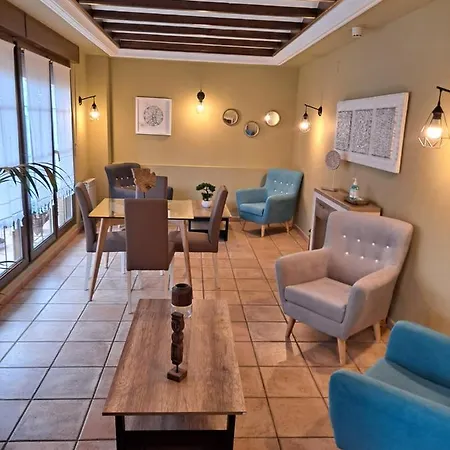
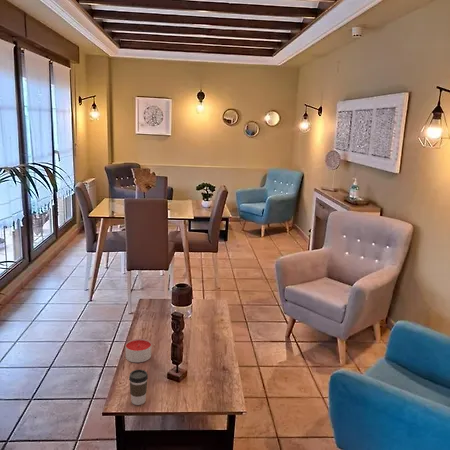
+ coffee cup (138, 387)
+ candle (138, 349)
